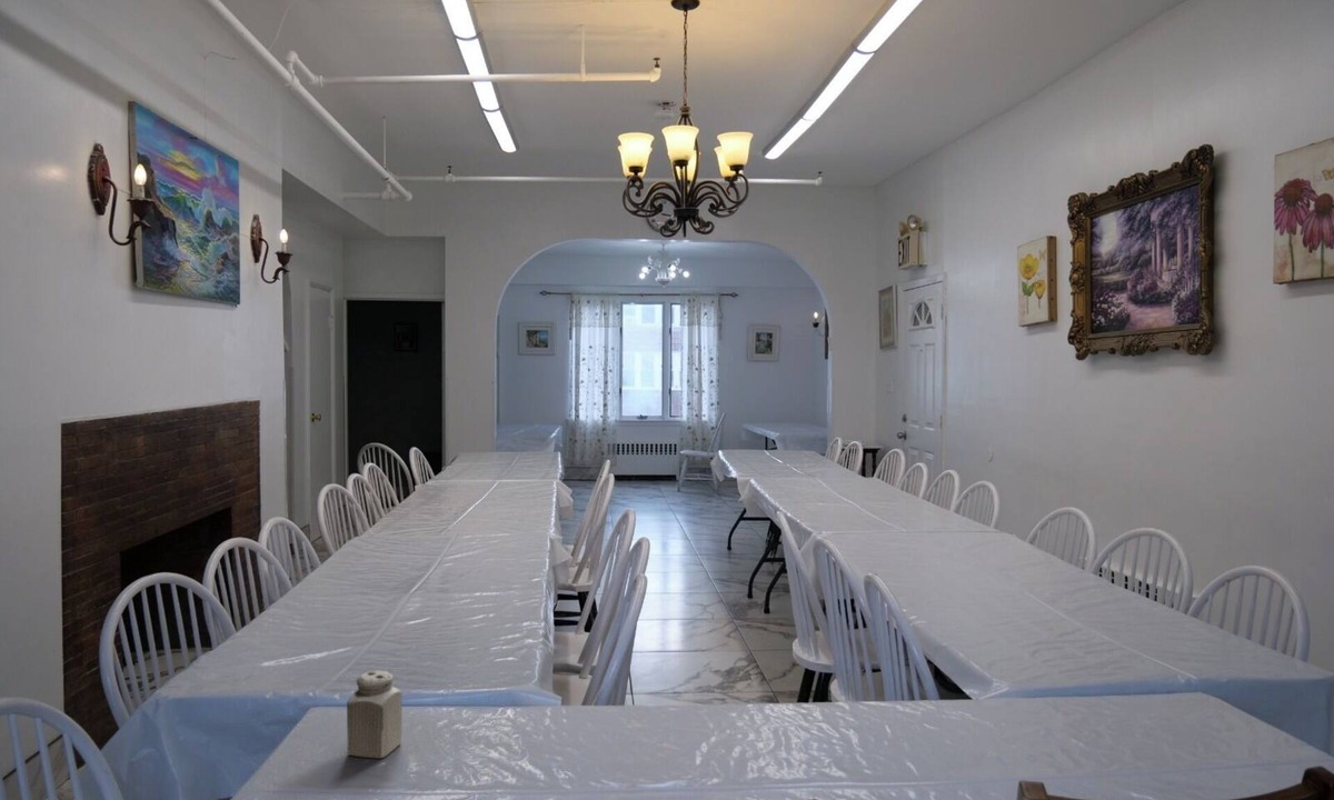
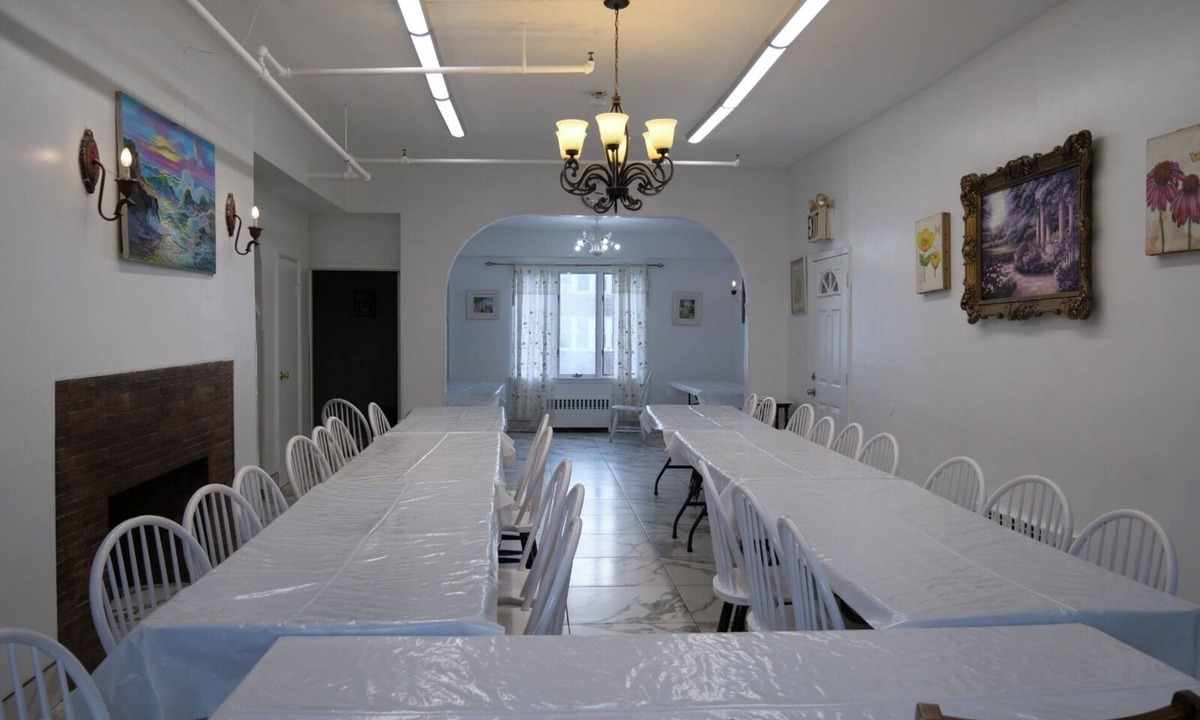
- salt shaker (375, 711)
